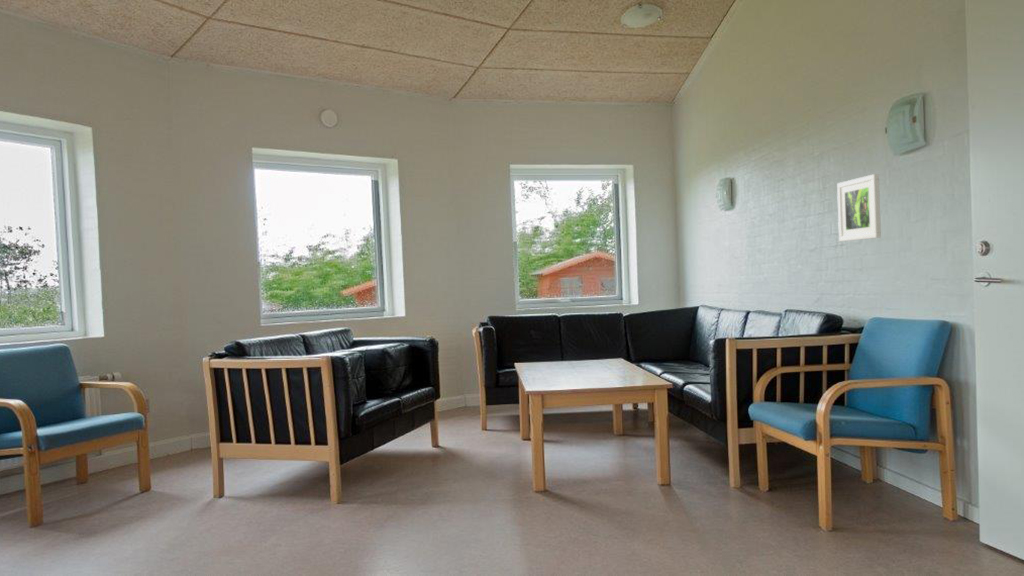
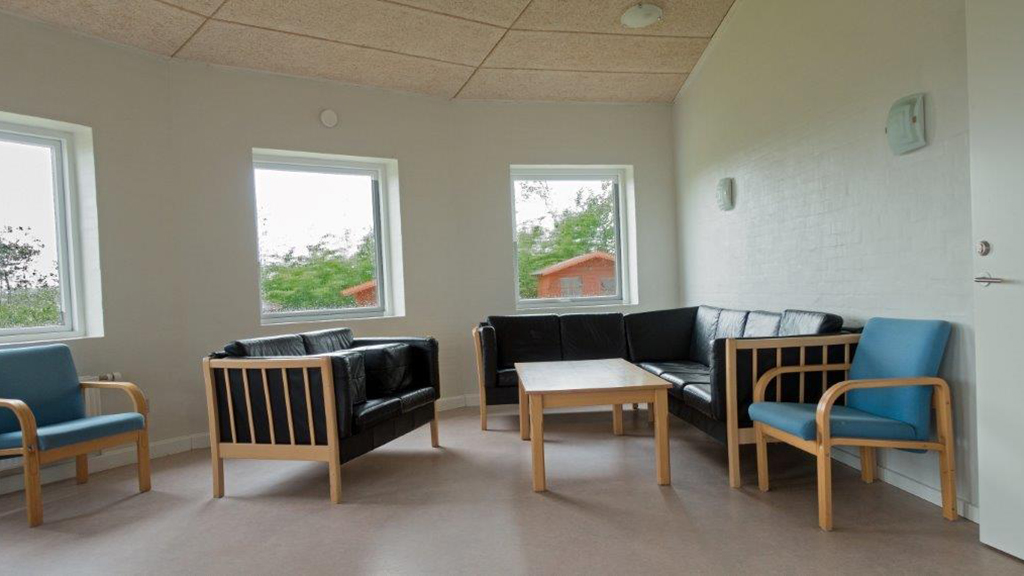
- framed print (857, 209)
